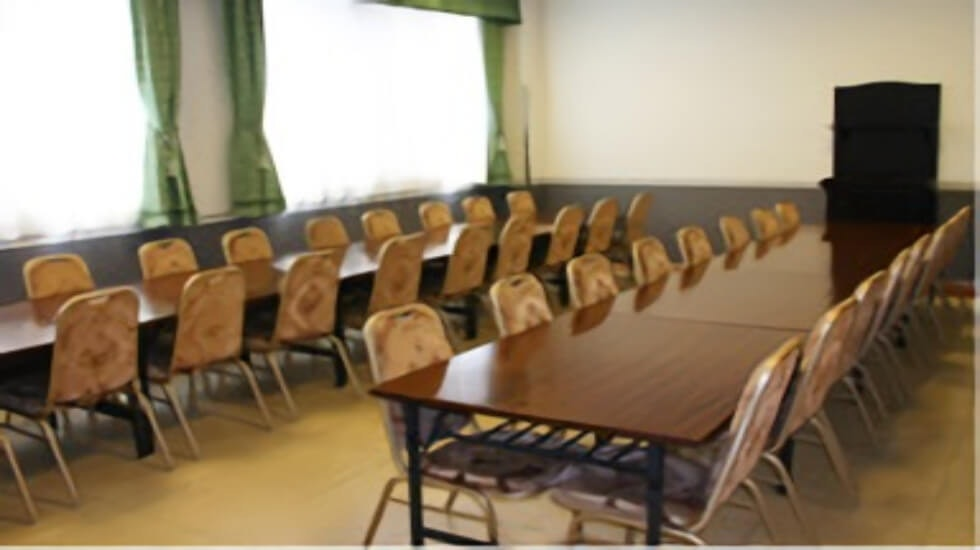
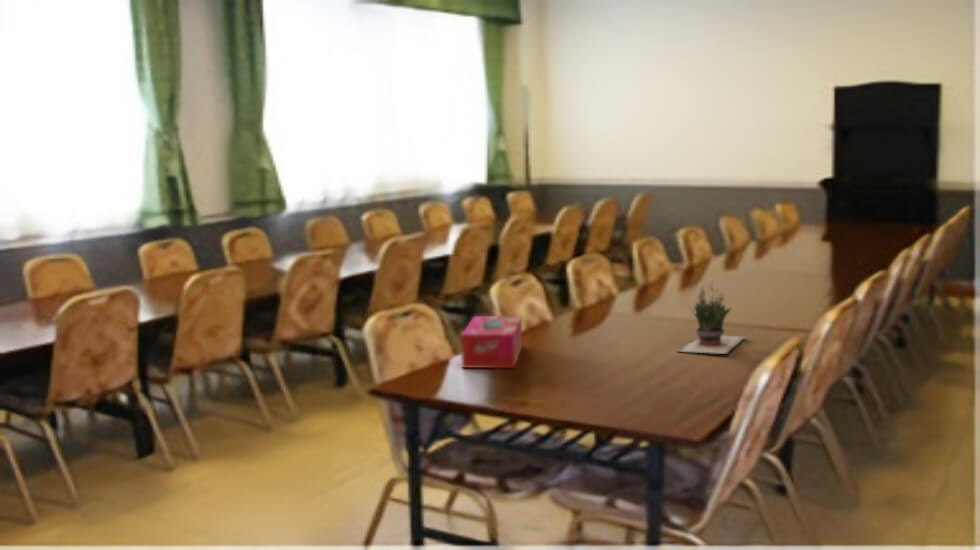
+ tissue box (493, 340)
+ potted flower (712, 313)
